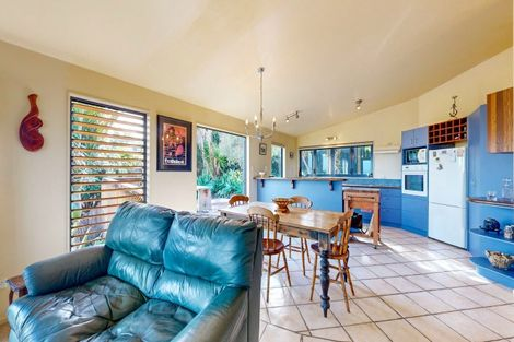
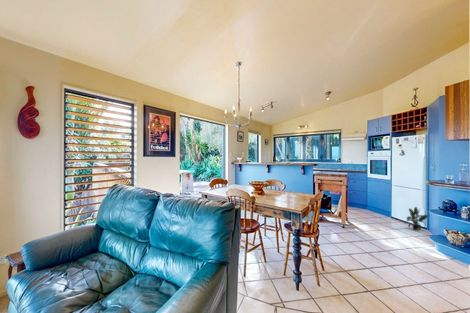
+ potted plant (414, 218)
